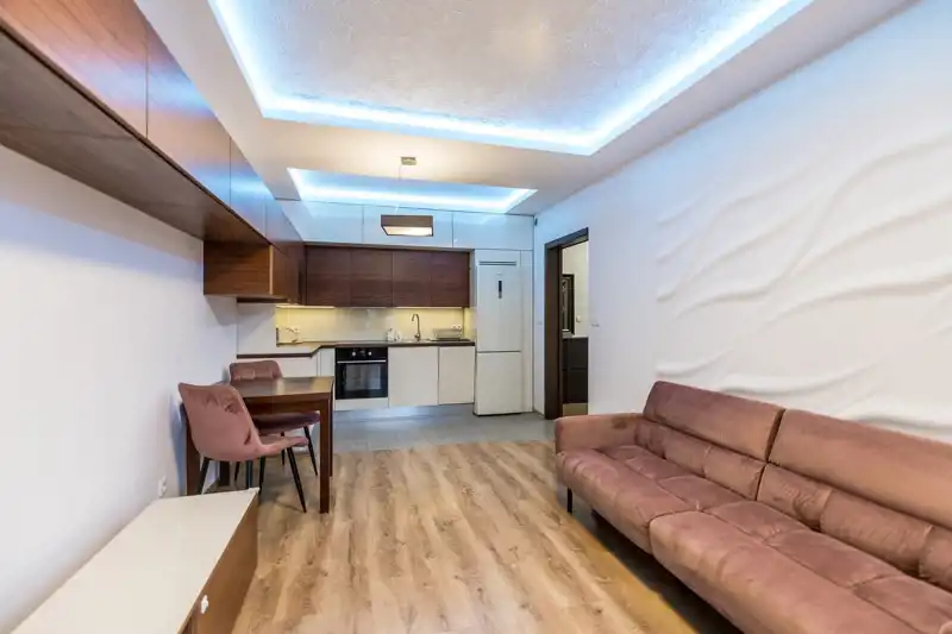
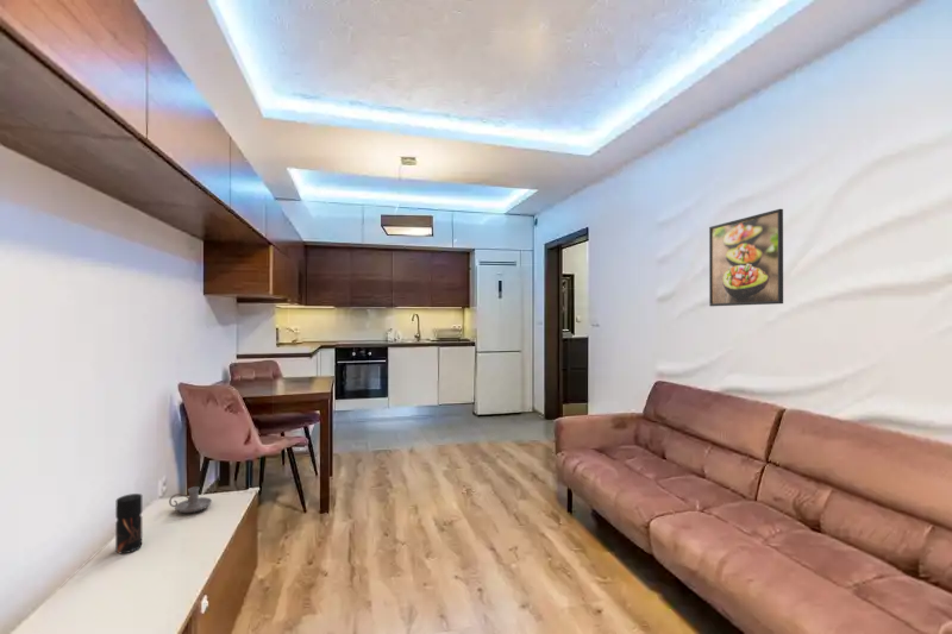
+ pepper grinder (129, 522)
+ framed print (743, 262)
+ candle holder (189, 498)
